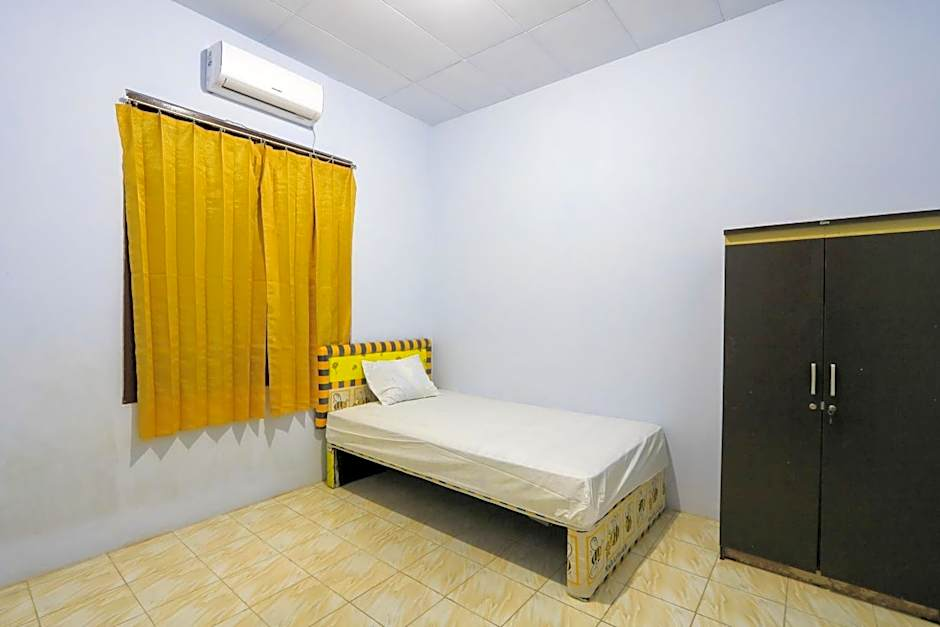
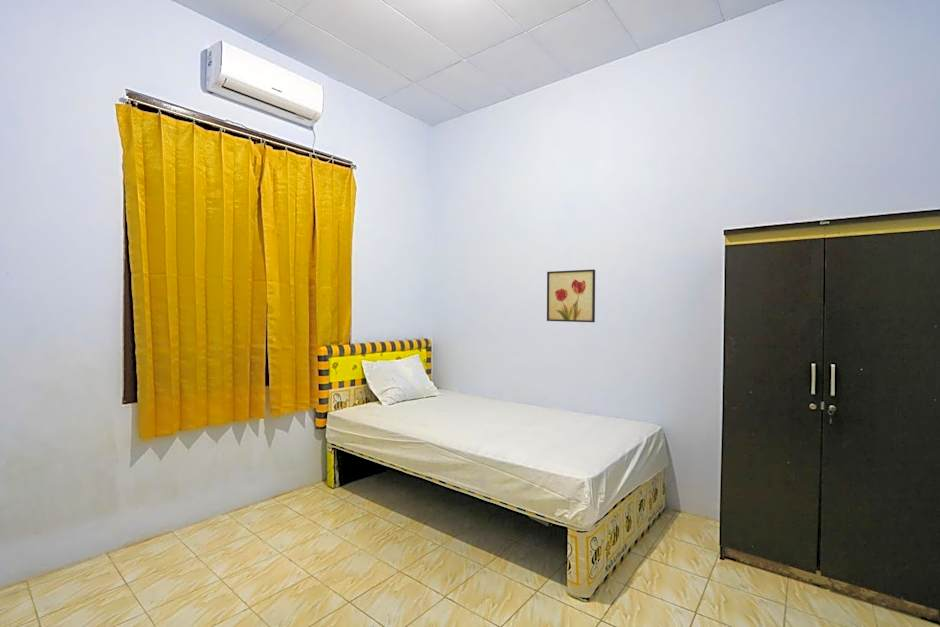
+ wall art (570, 296)
